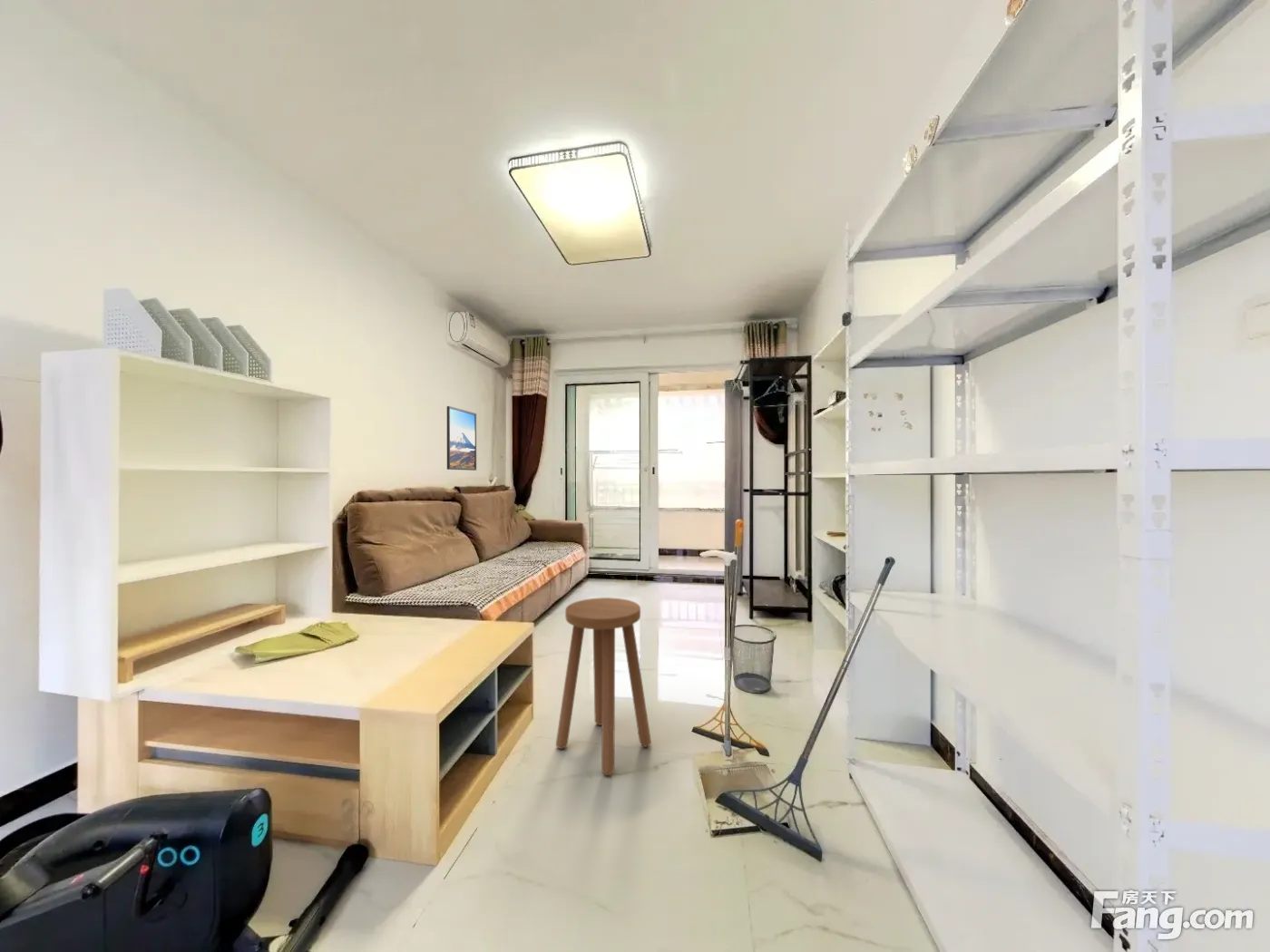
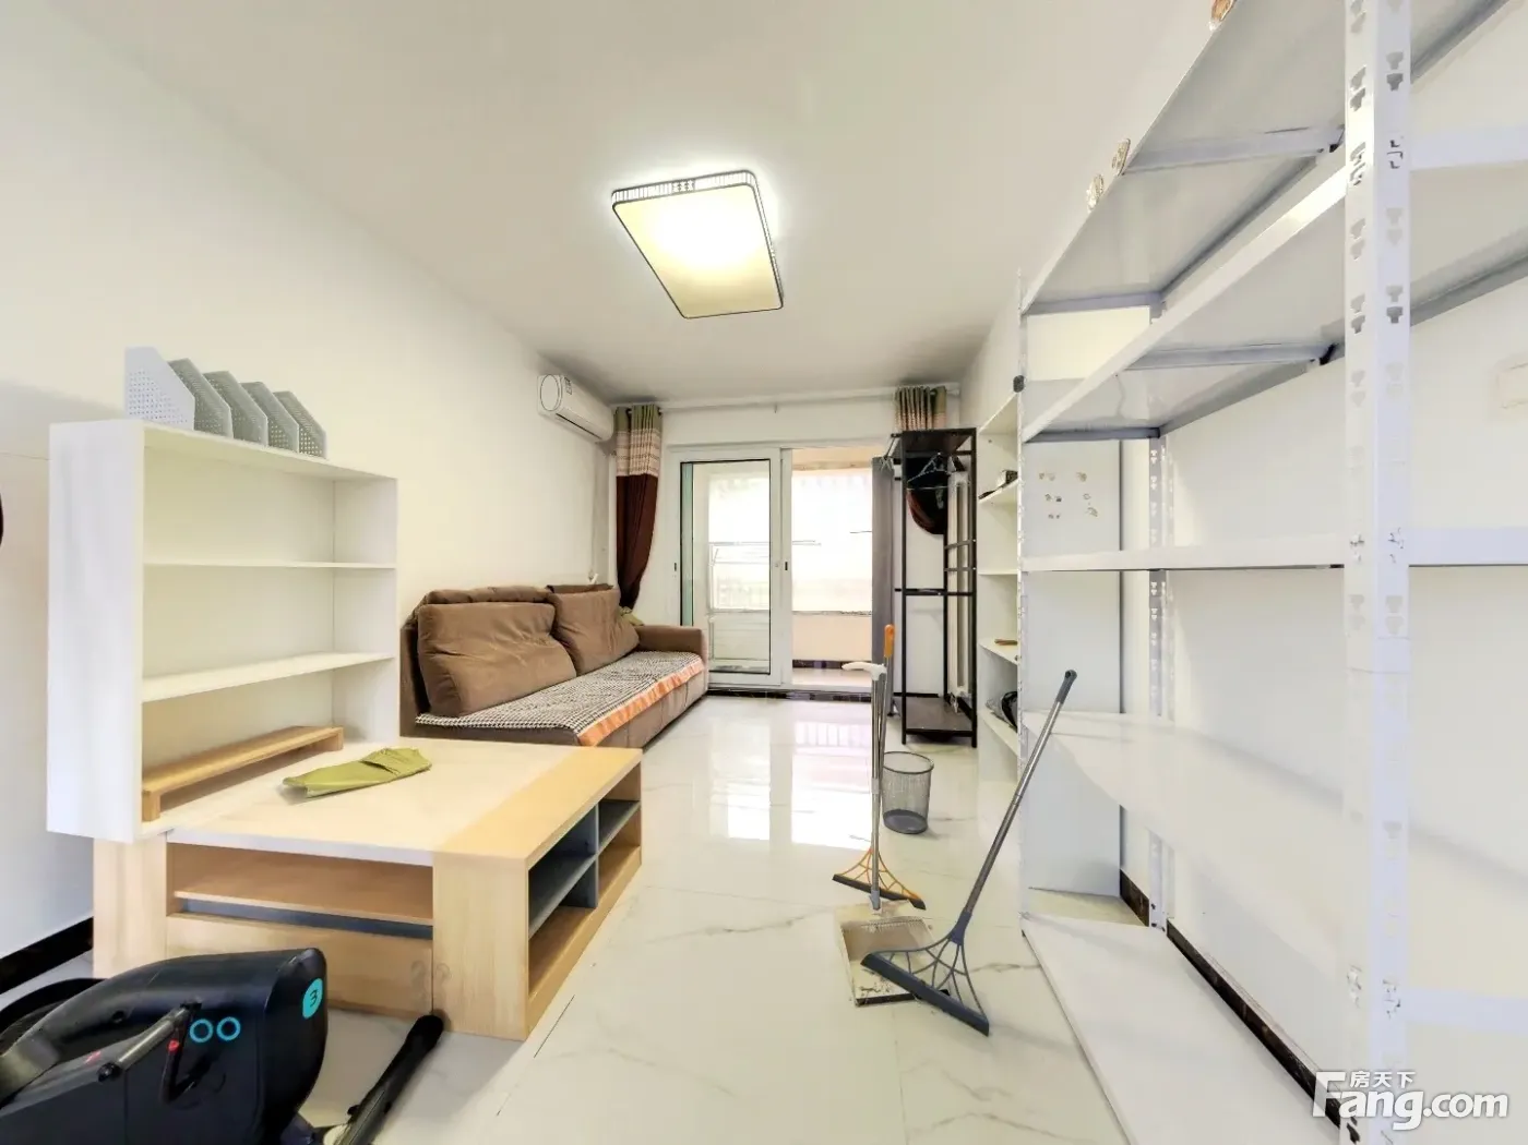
- stool (603, 676)
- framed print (462, 440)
